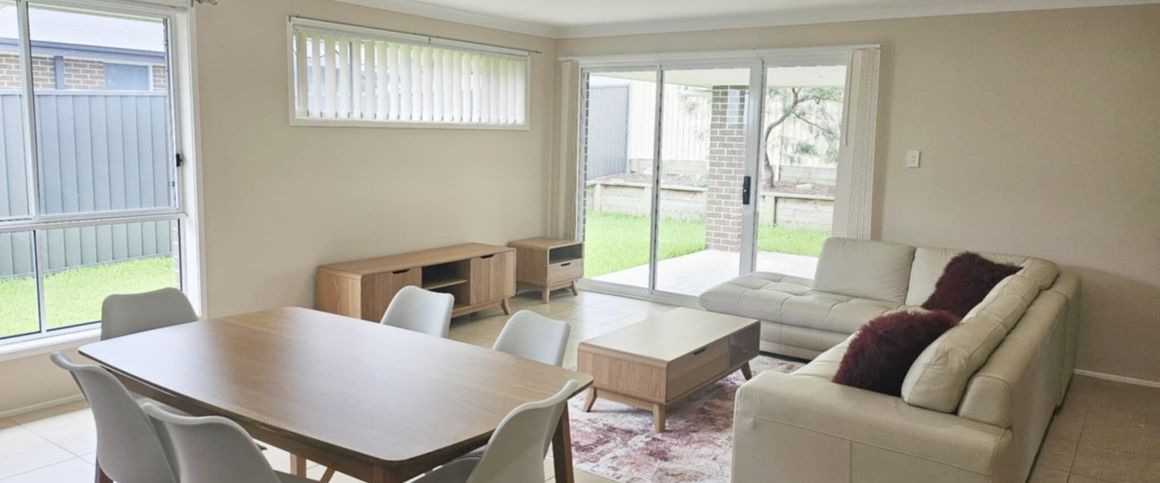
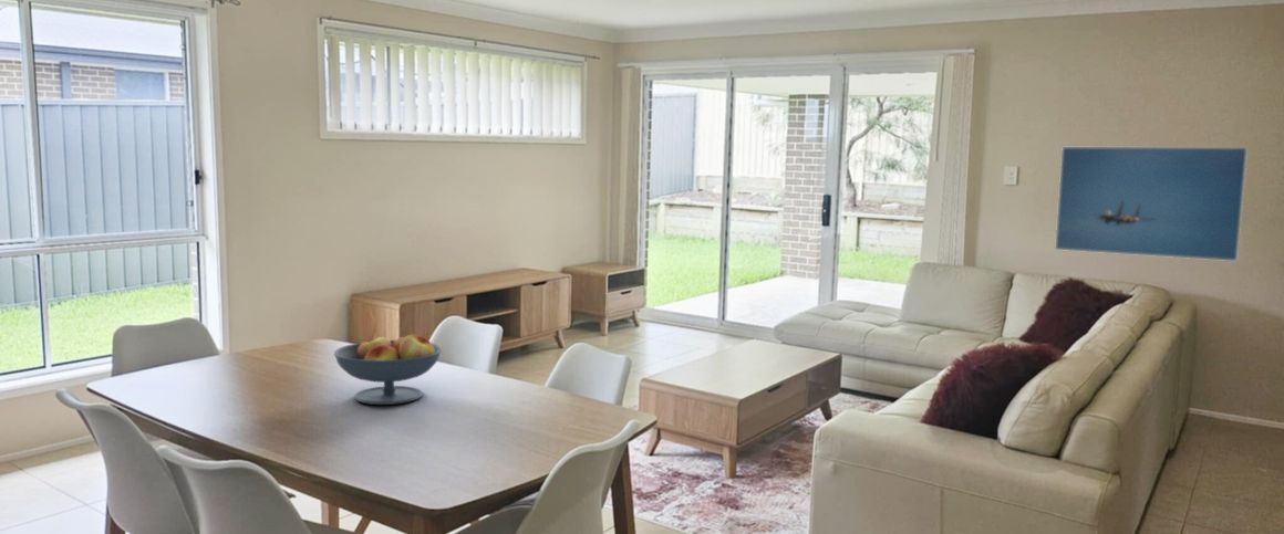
+ fruit bowl (389, 365)
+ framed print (1146, 201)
